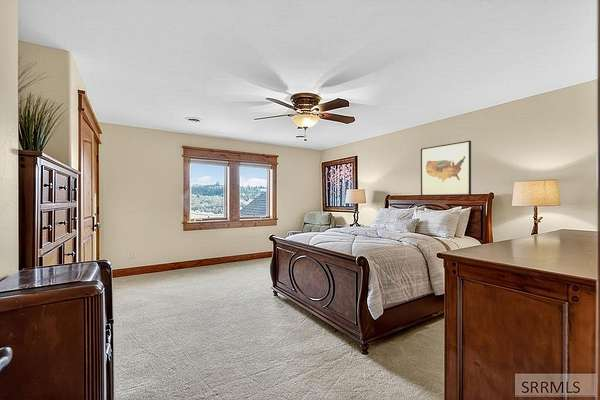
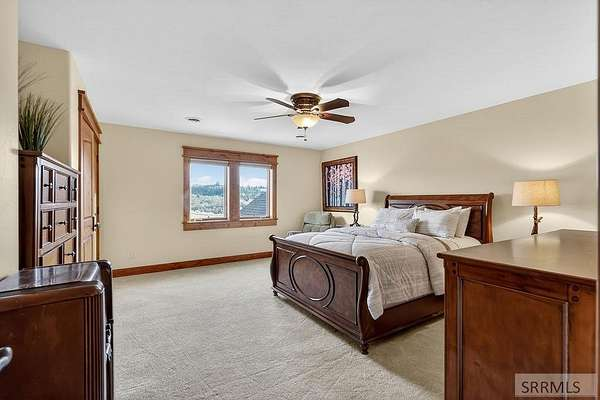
- wall art (444, 170)
